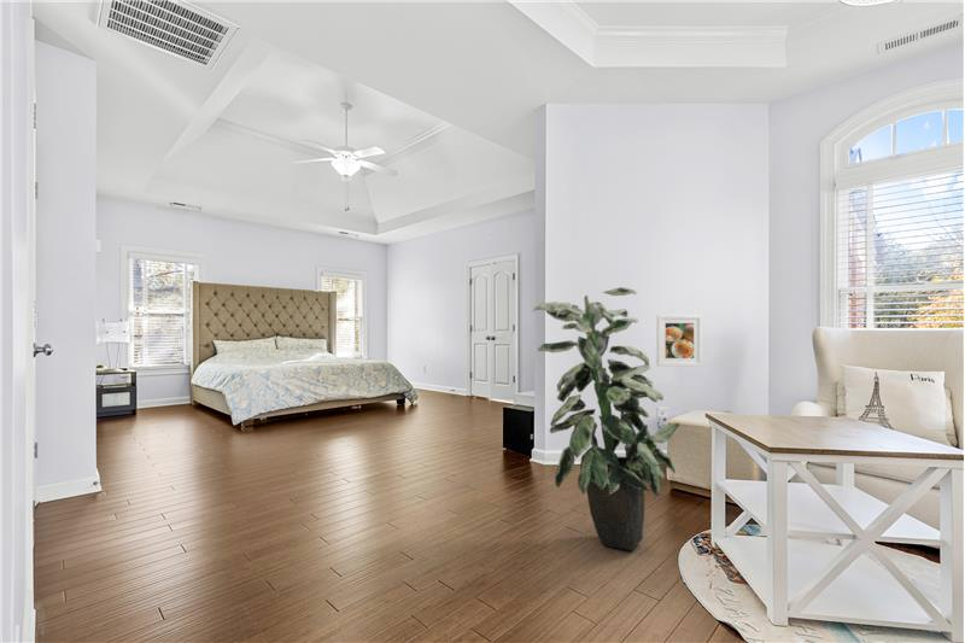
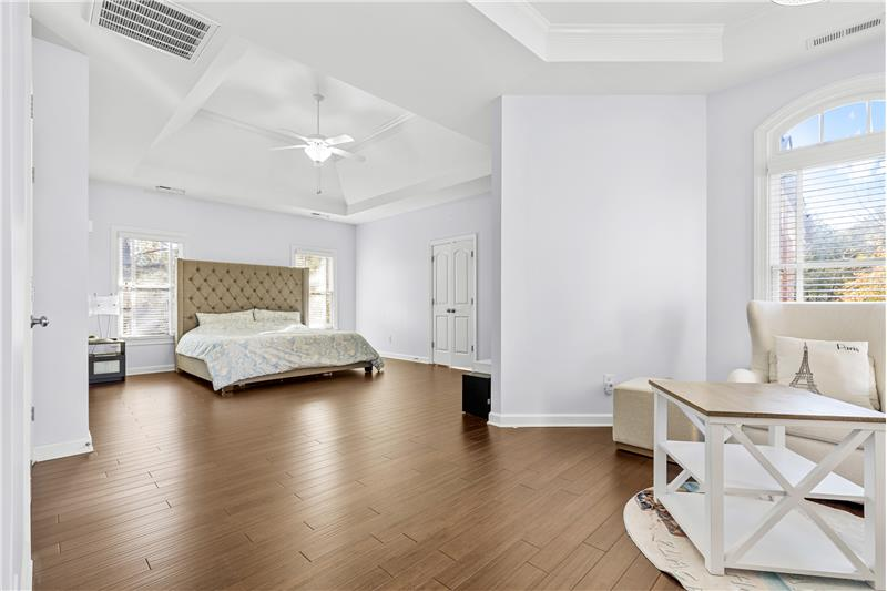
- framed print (679, 340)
- indoor plant (606, 416)
